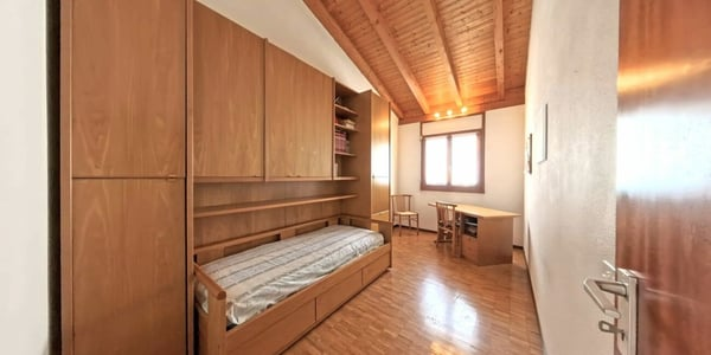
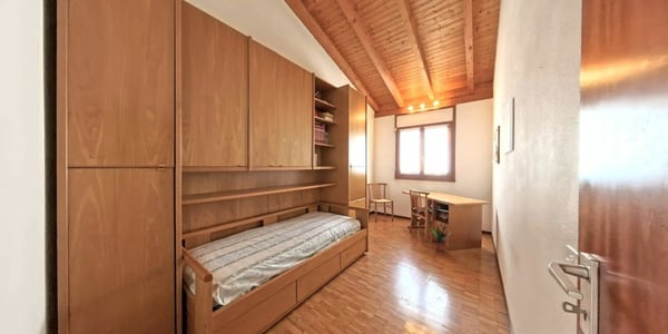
+ potted plant (439, 235)
